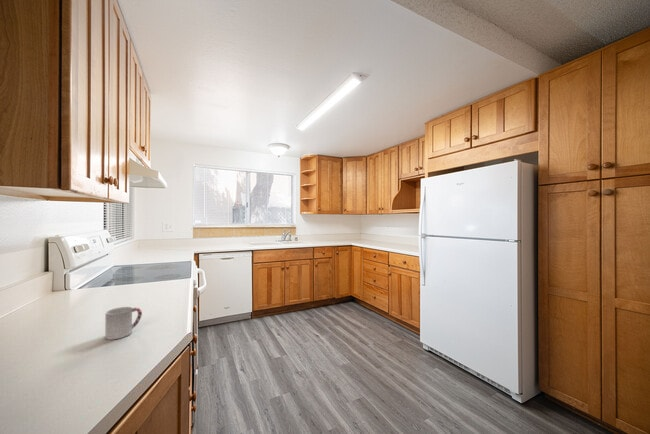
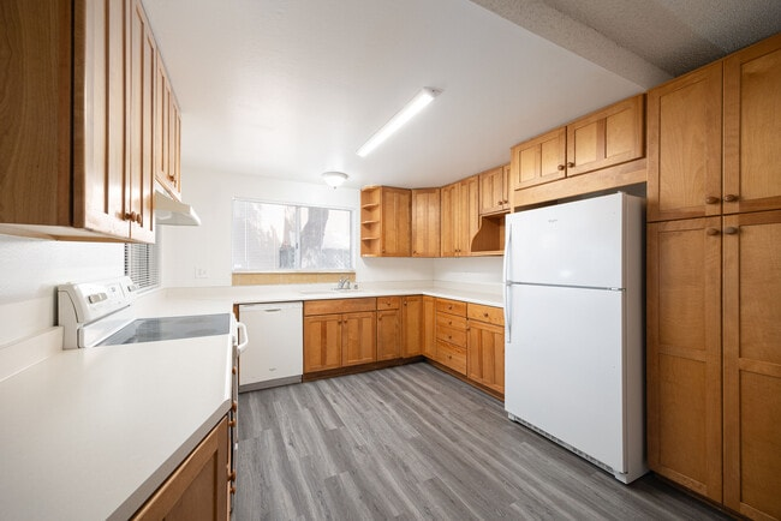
- cup (124, 321)
